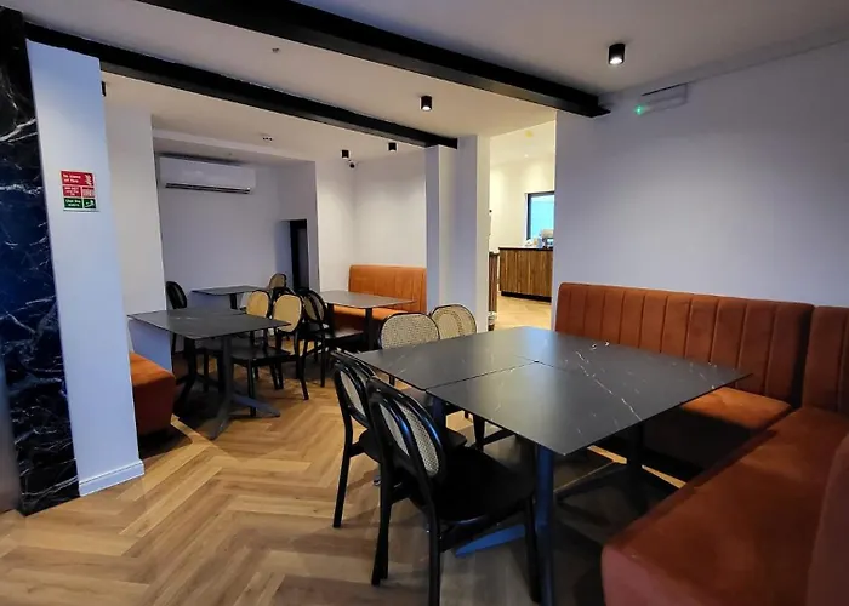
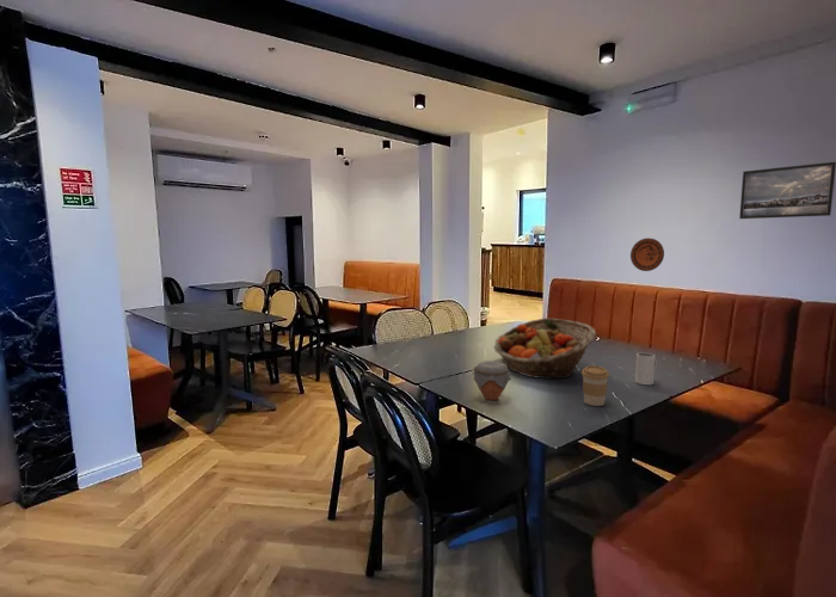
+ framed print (785, 192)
+ fruit basket (541, 346)
+ coffee cup (595, 384)
+ decorative plate (646, 254)
+ mug (647, 368)
+ jar (491, 381)
